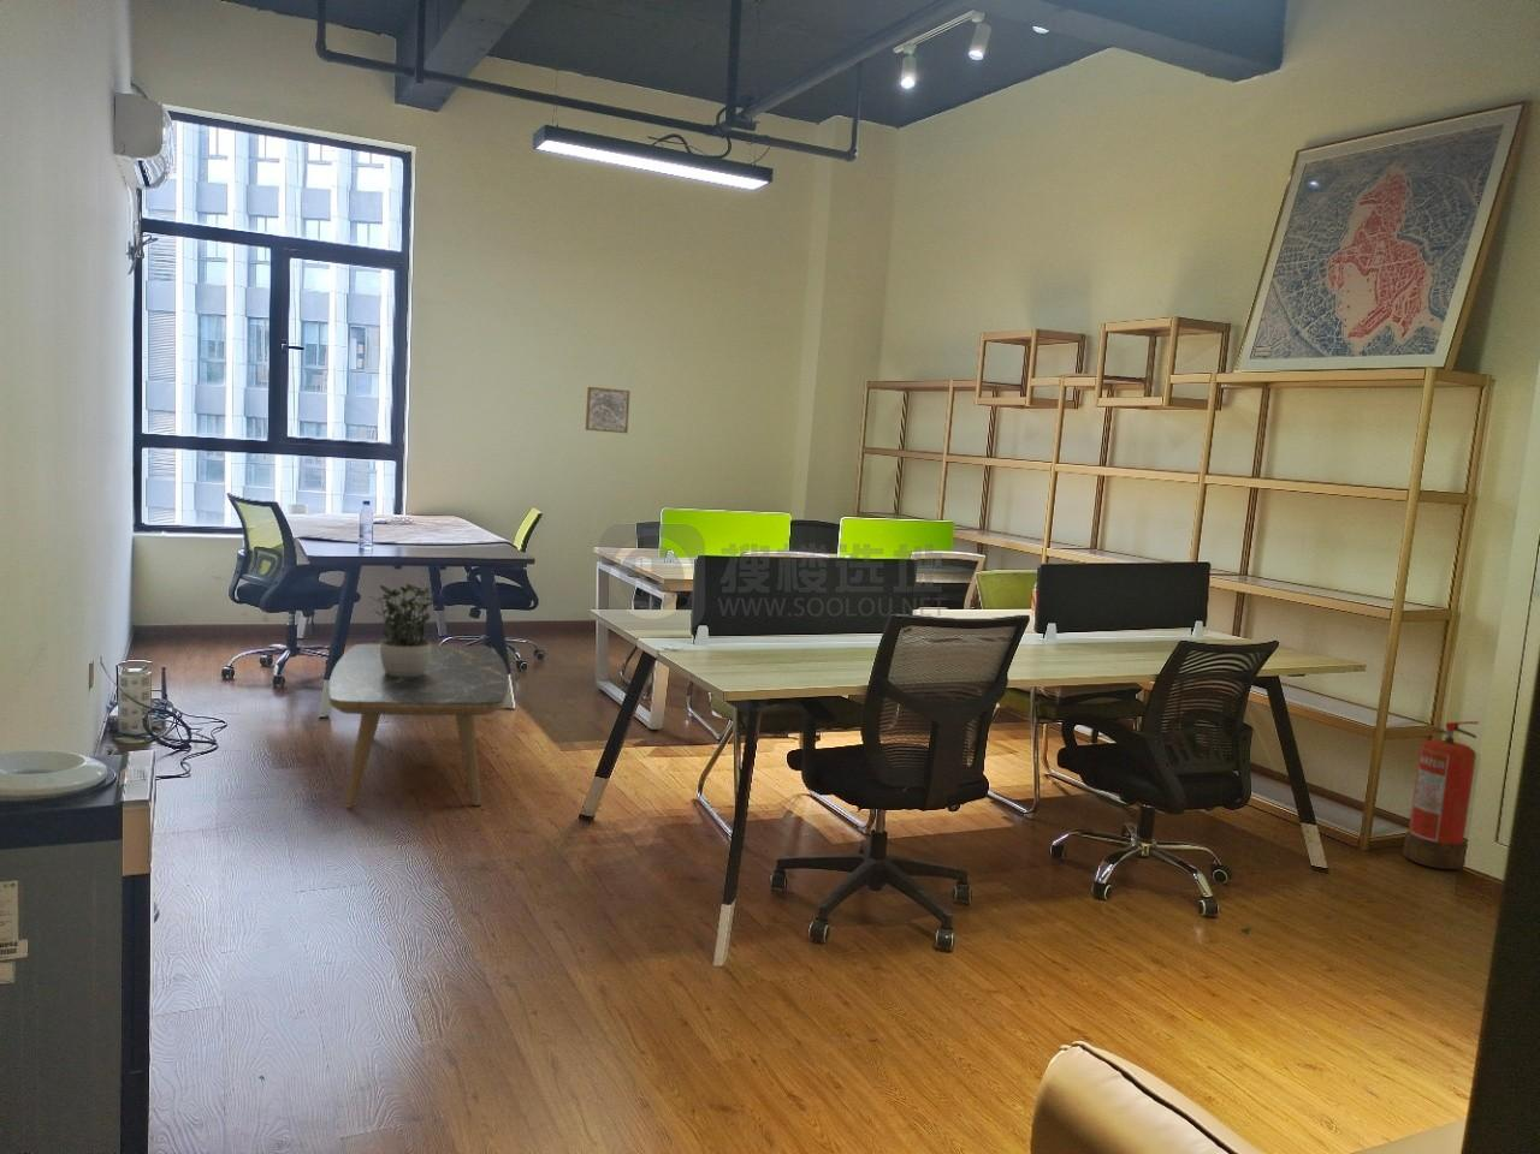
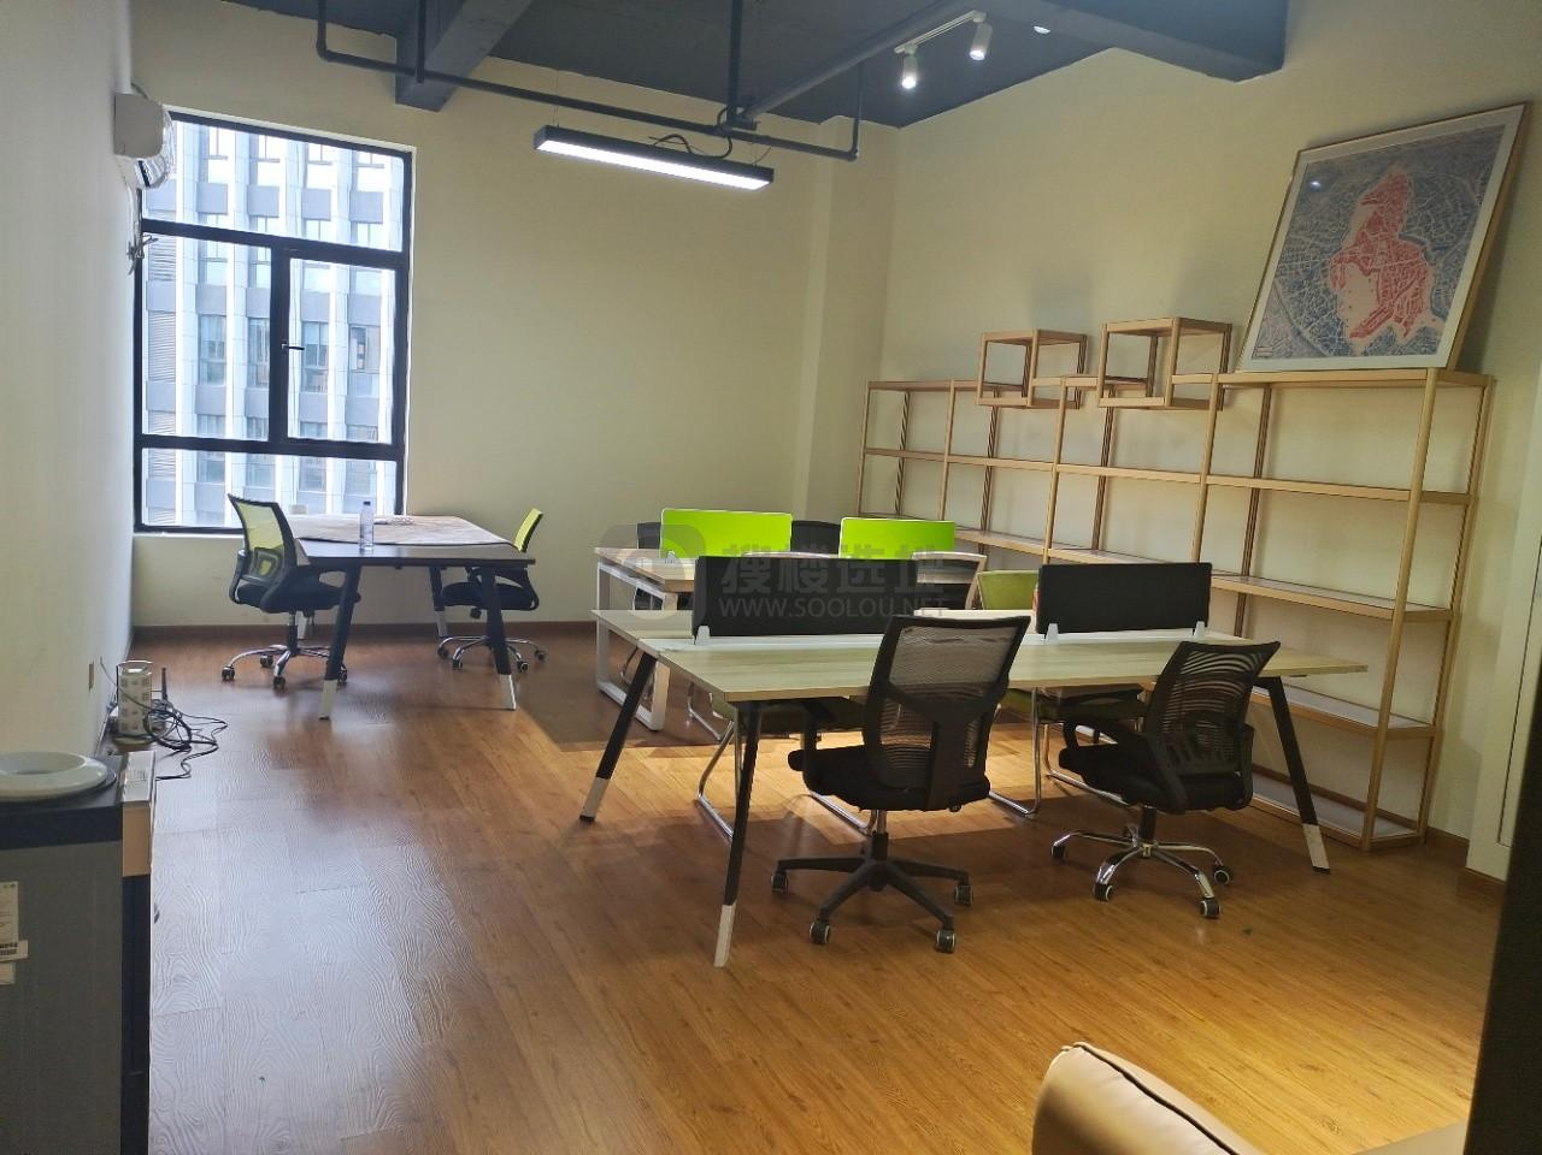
- coffee table (420, 714)
- wall art (608, 410)
- fire extinguisher (1443, 789)
- potted plant (405, 627)
